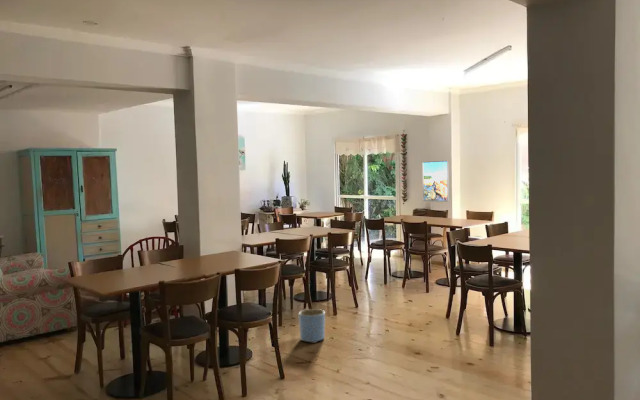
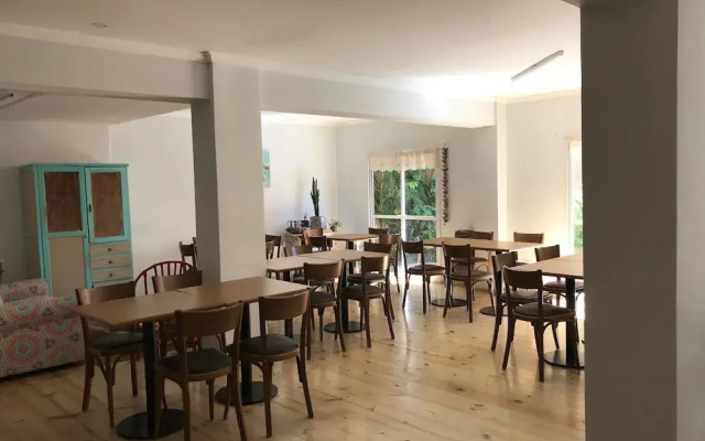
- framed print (435, 181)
- planter (312, 325)
